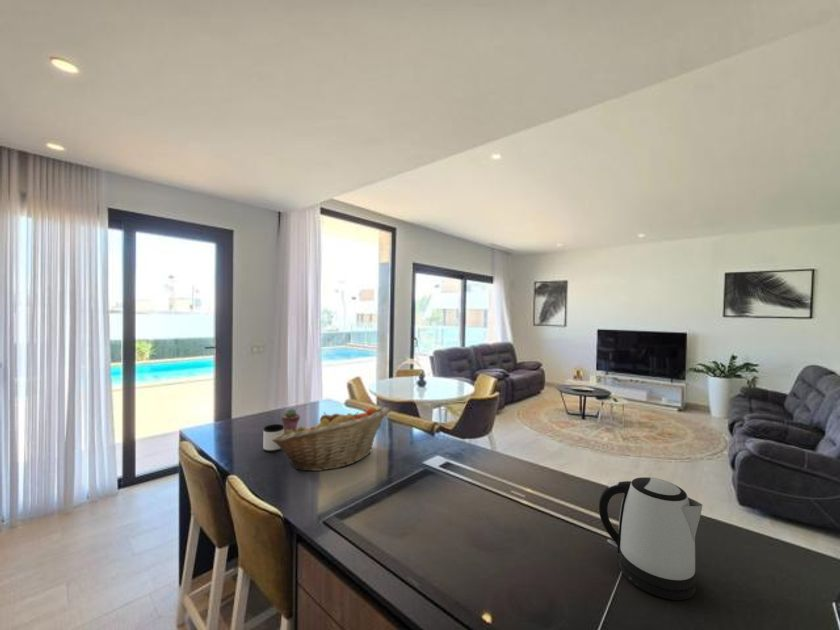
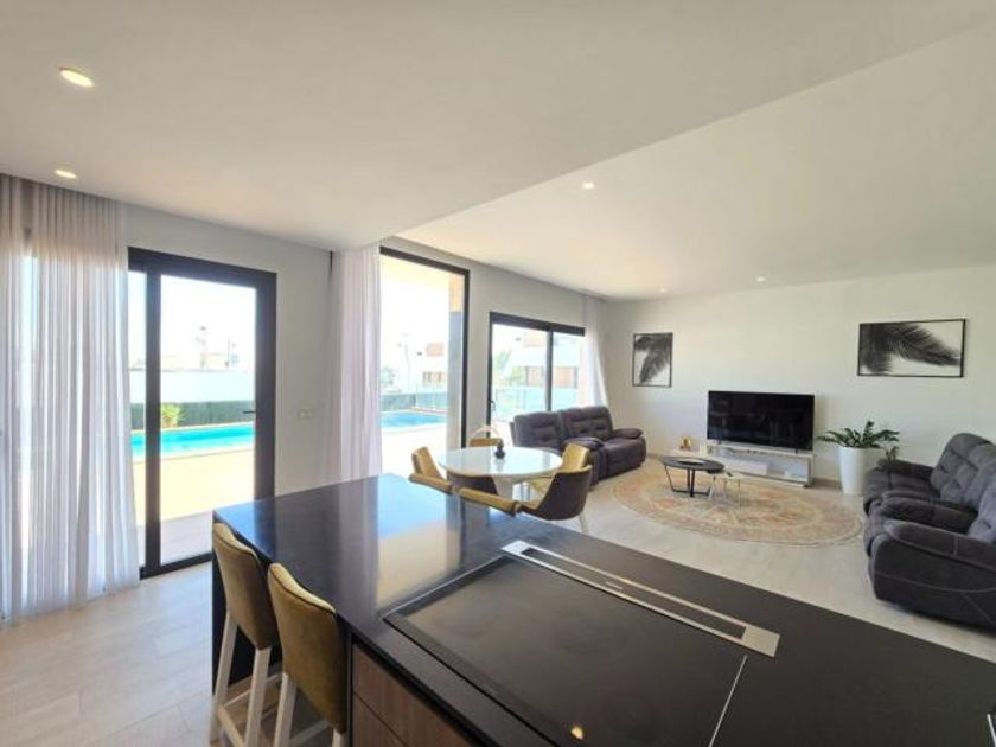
- kettle (646, 525)
- potted succulent (290, 420)
- fruit basket (334, 432)
- mug (271, 436)
